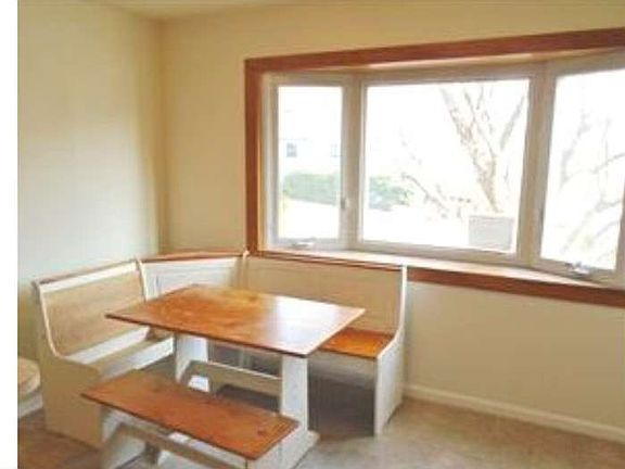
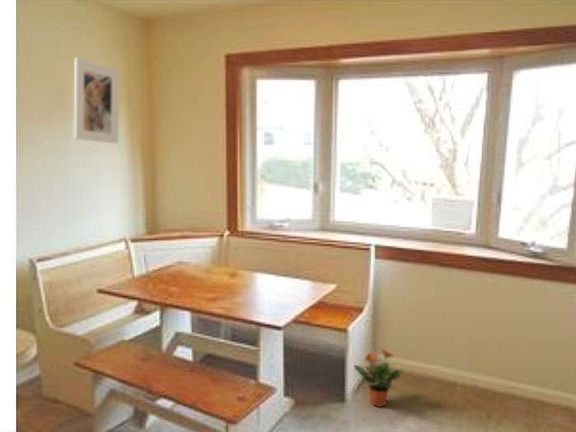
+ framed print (97, 103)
+ potted plant (378, 376)
